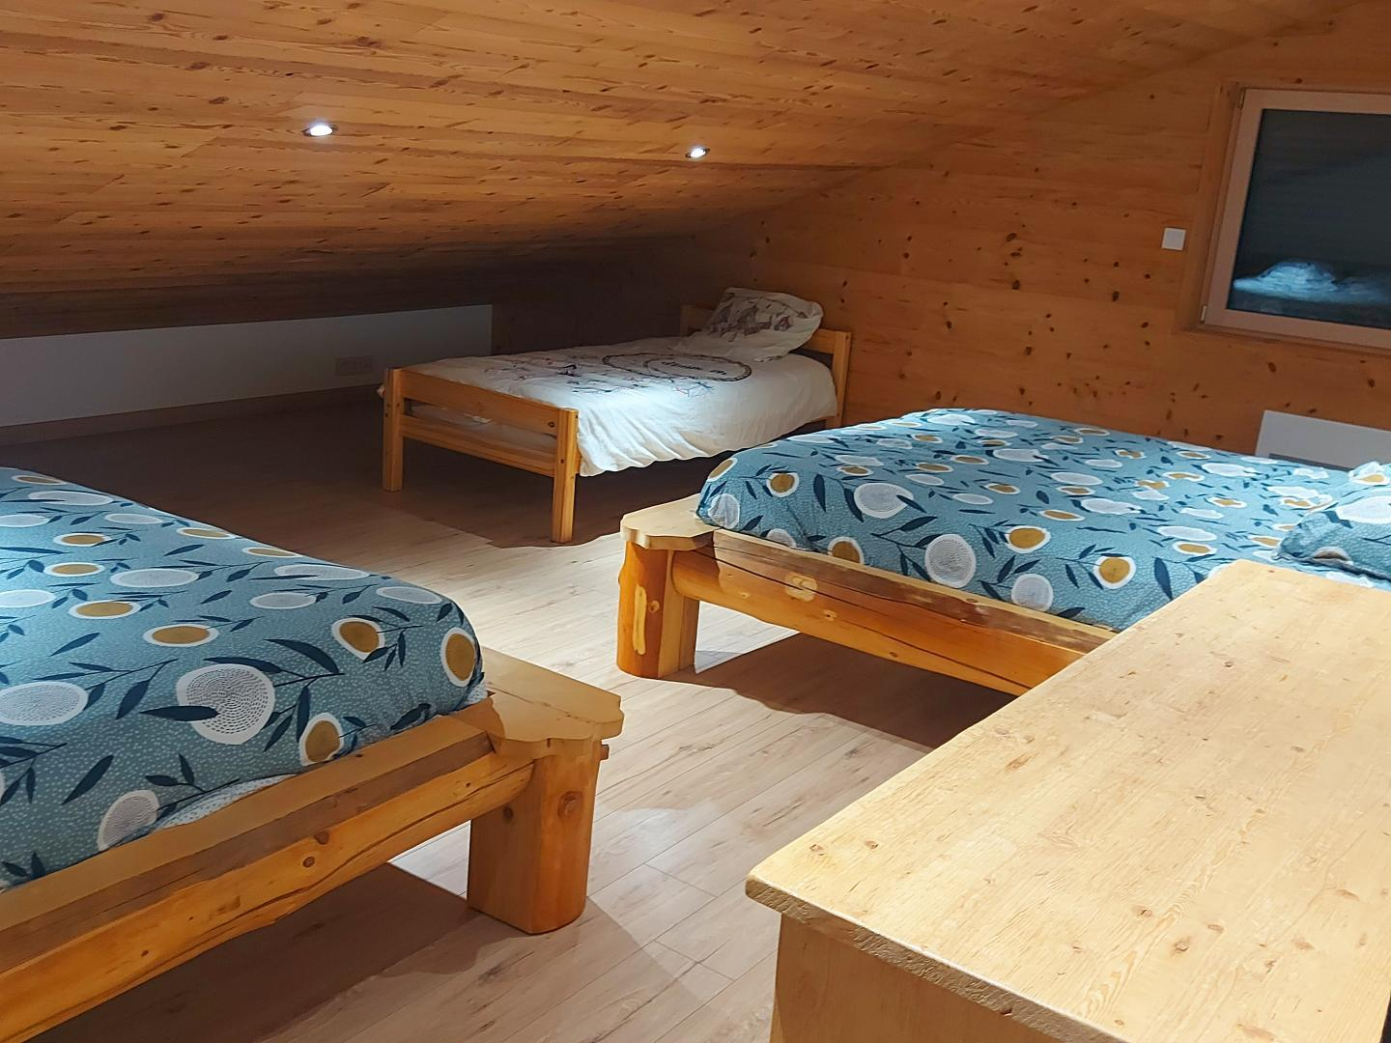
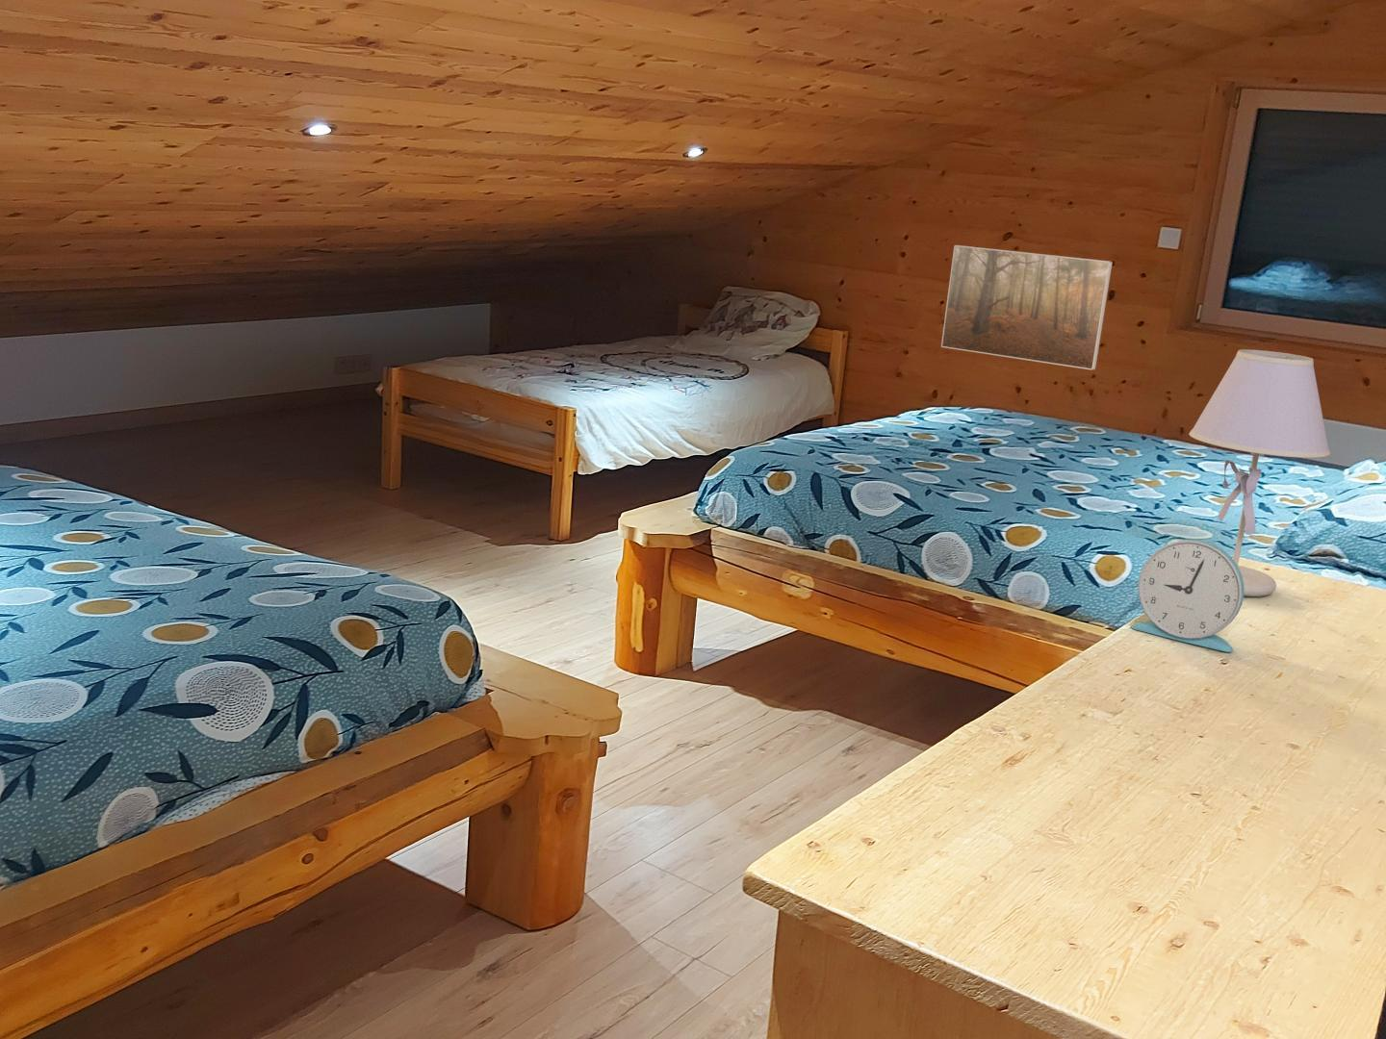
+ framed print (1024, 306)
+ alarm clock (1193, 587)
+ table lamp (1252, 473)
